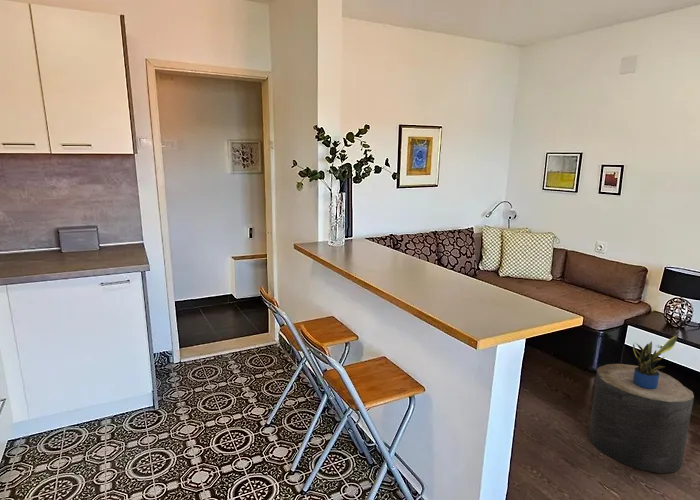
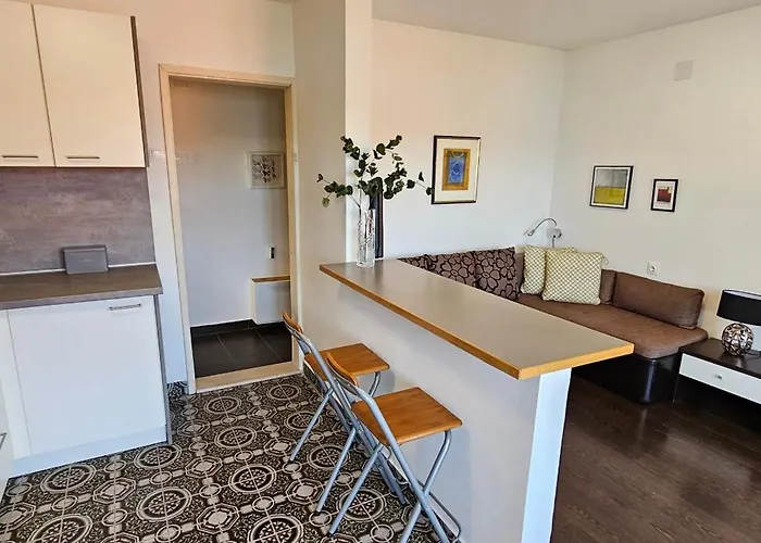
- stool (637, 414)
- potted plant (652, 357)
